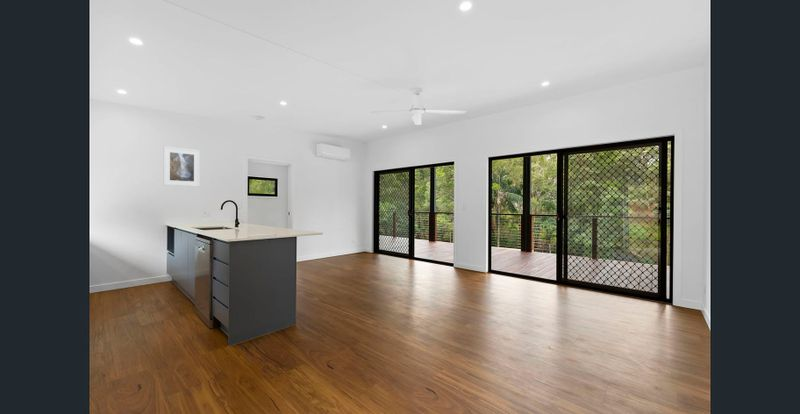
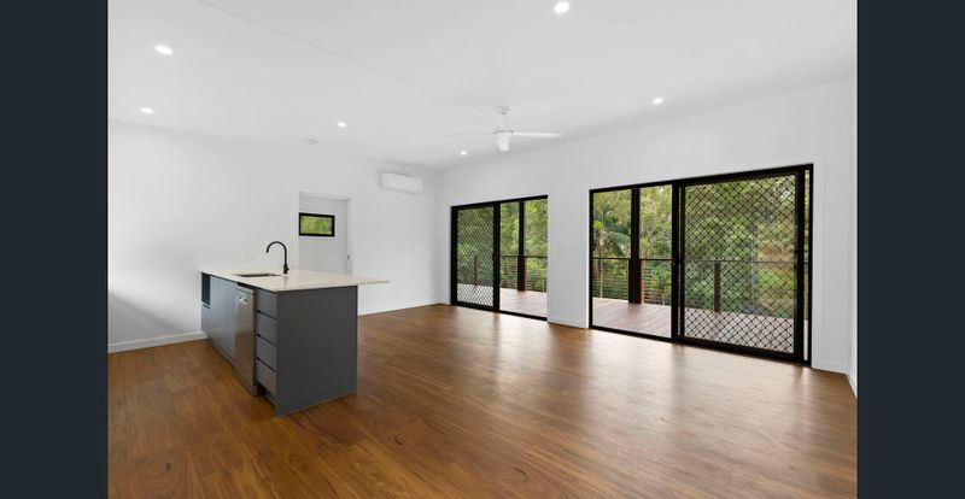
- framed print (182, 167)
